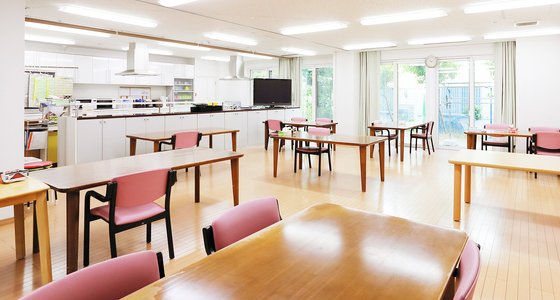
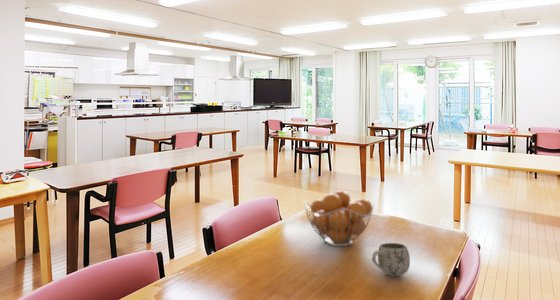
+ mug (389, 260)
+ fruit basket (338, 217)
